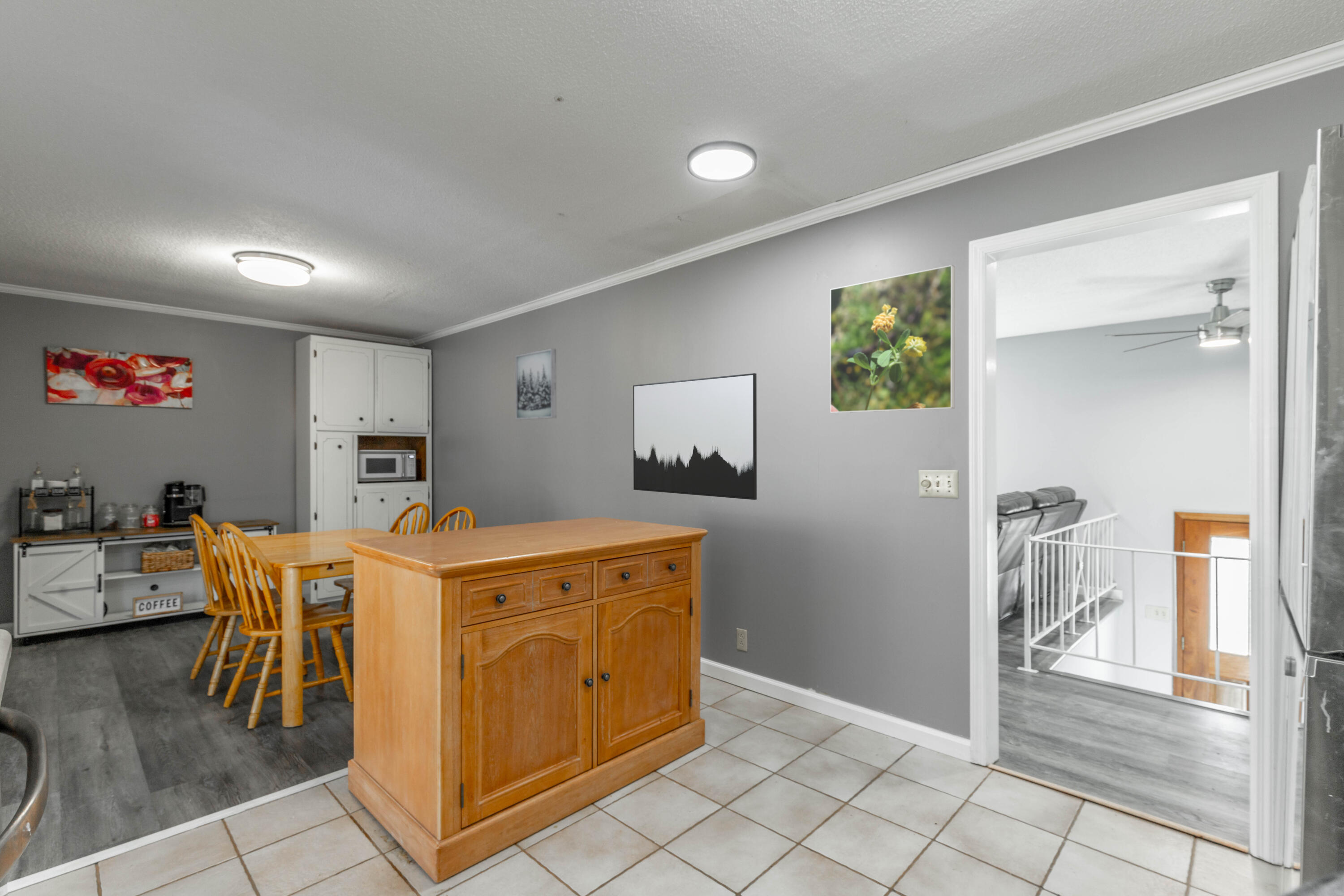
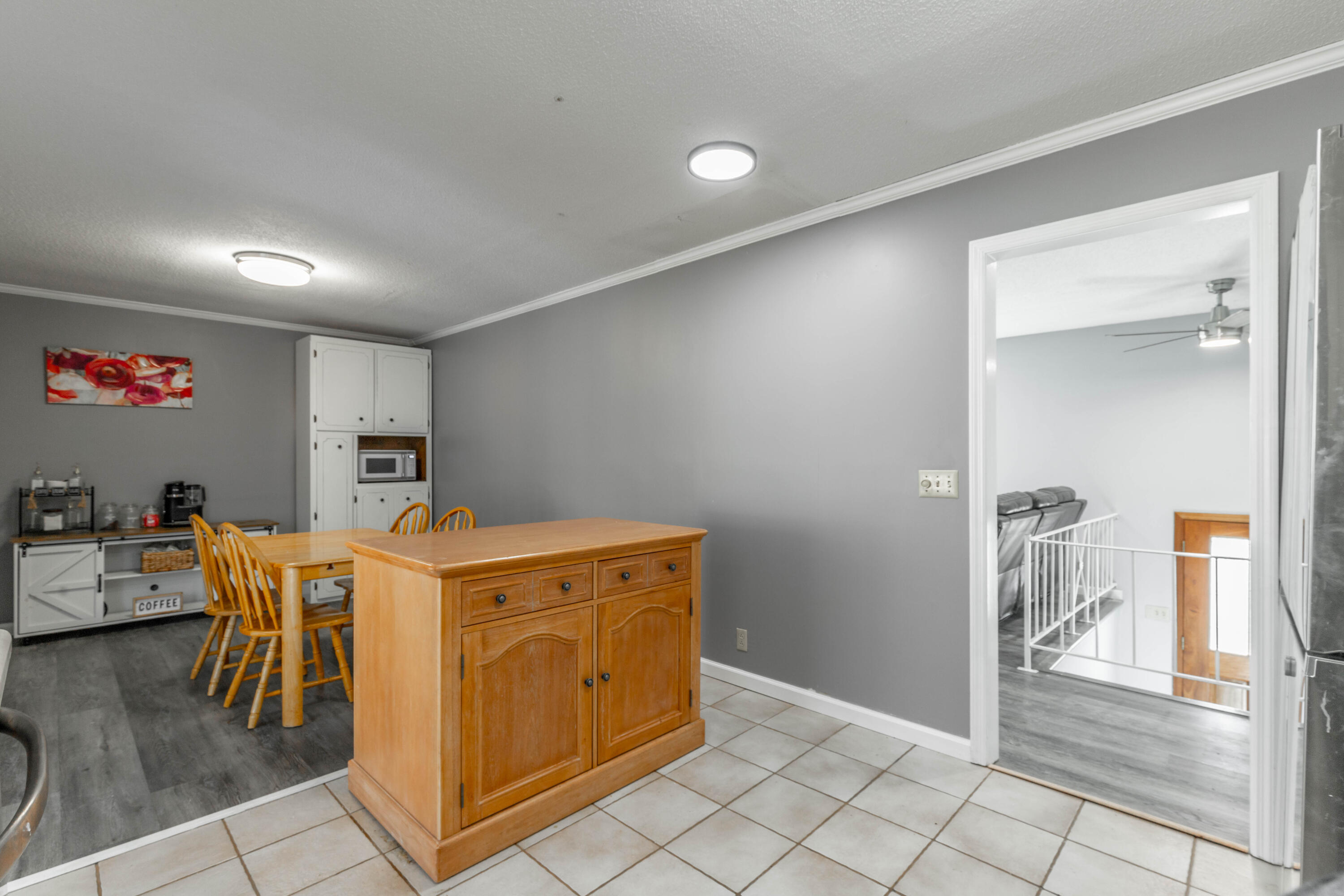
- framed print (888, 345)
- wall art (535, 385)
- wall art (689, 437)
